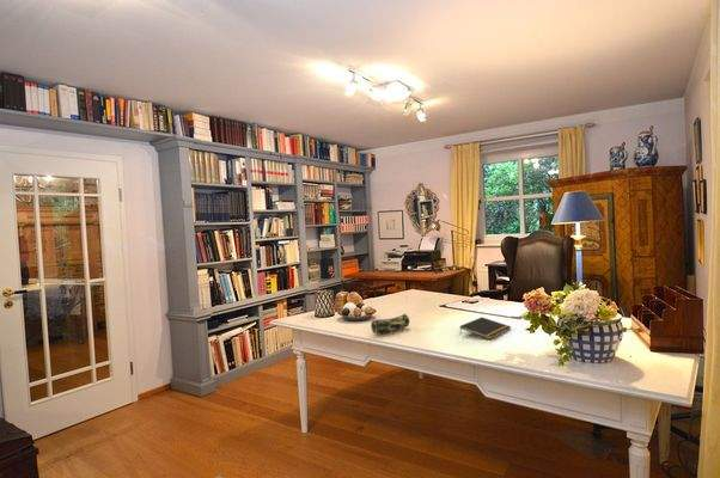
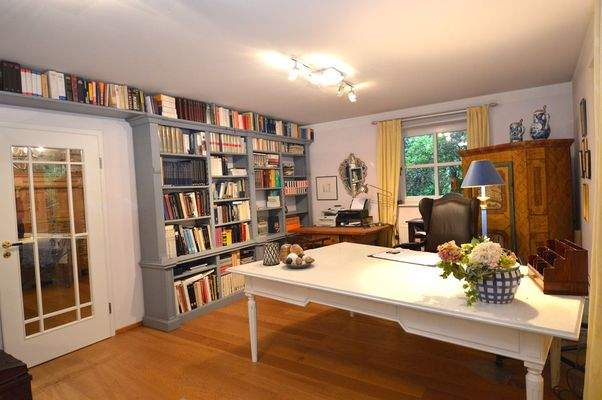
- notepad (486, 327)
- pencil case (391, 324)
